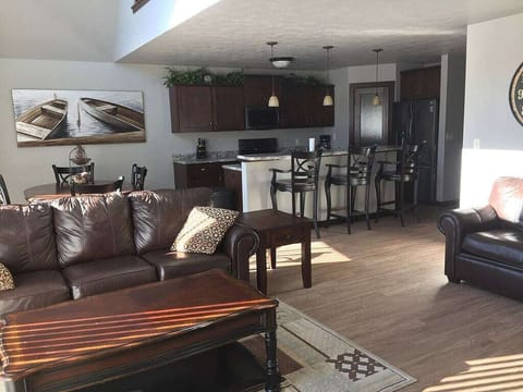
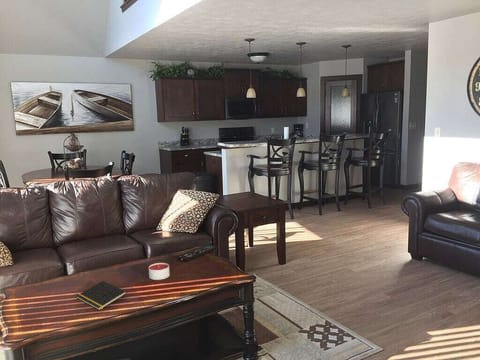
+ candle (159, 270)
+ remote control (198, 252)
+ notepad (101, 294)
